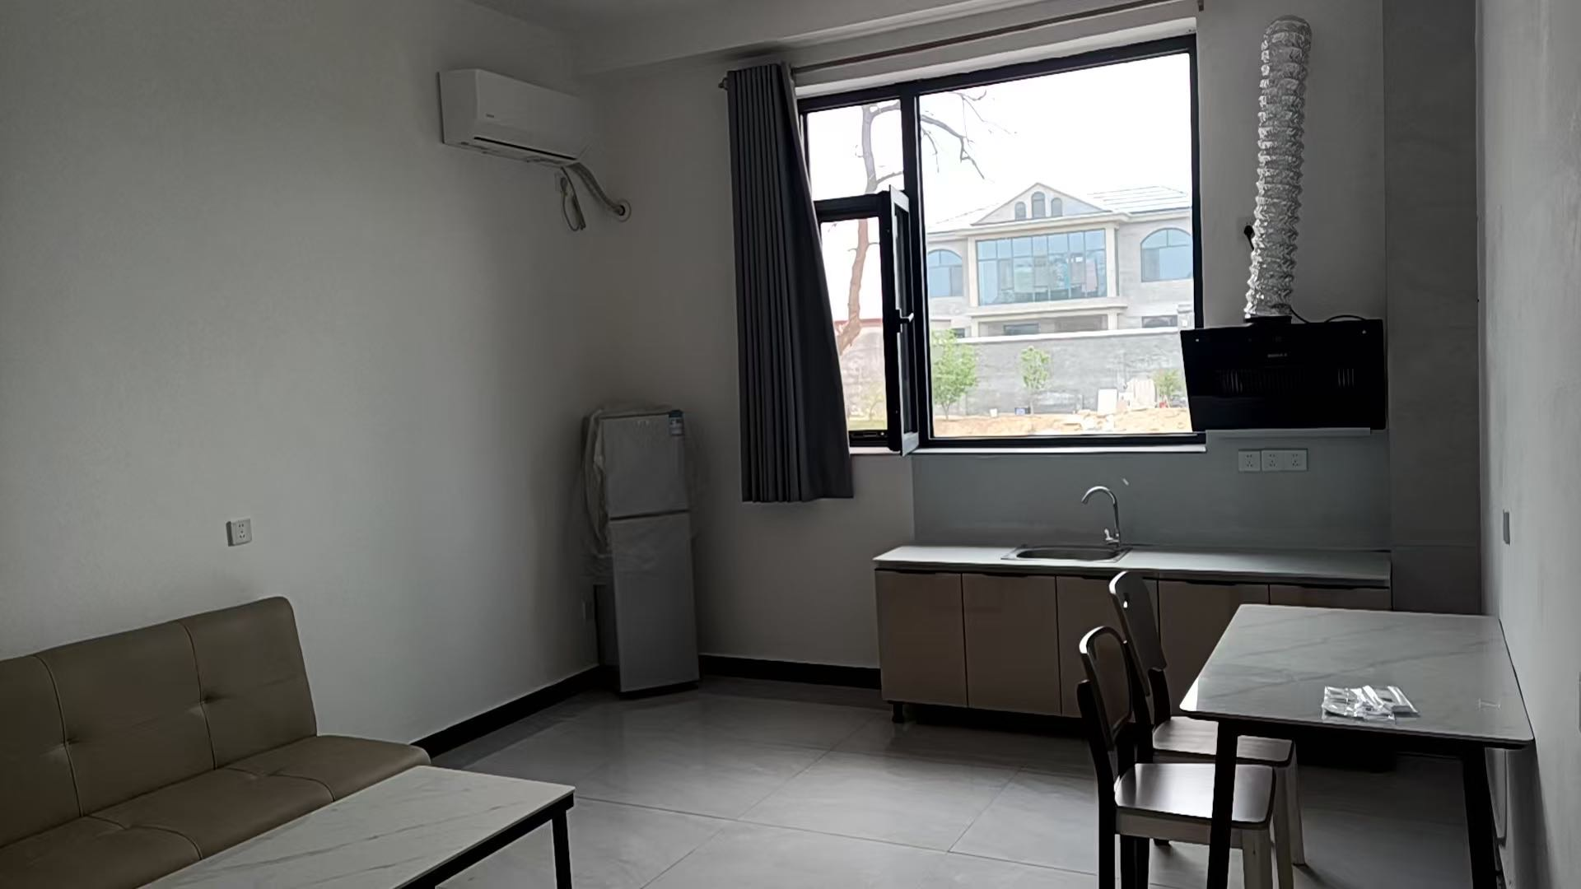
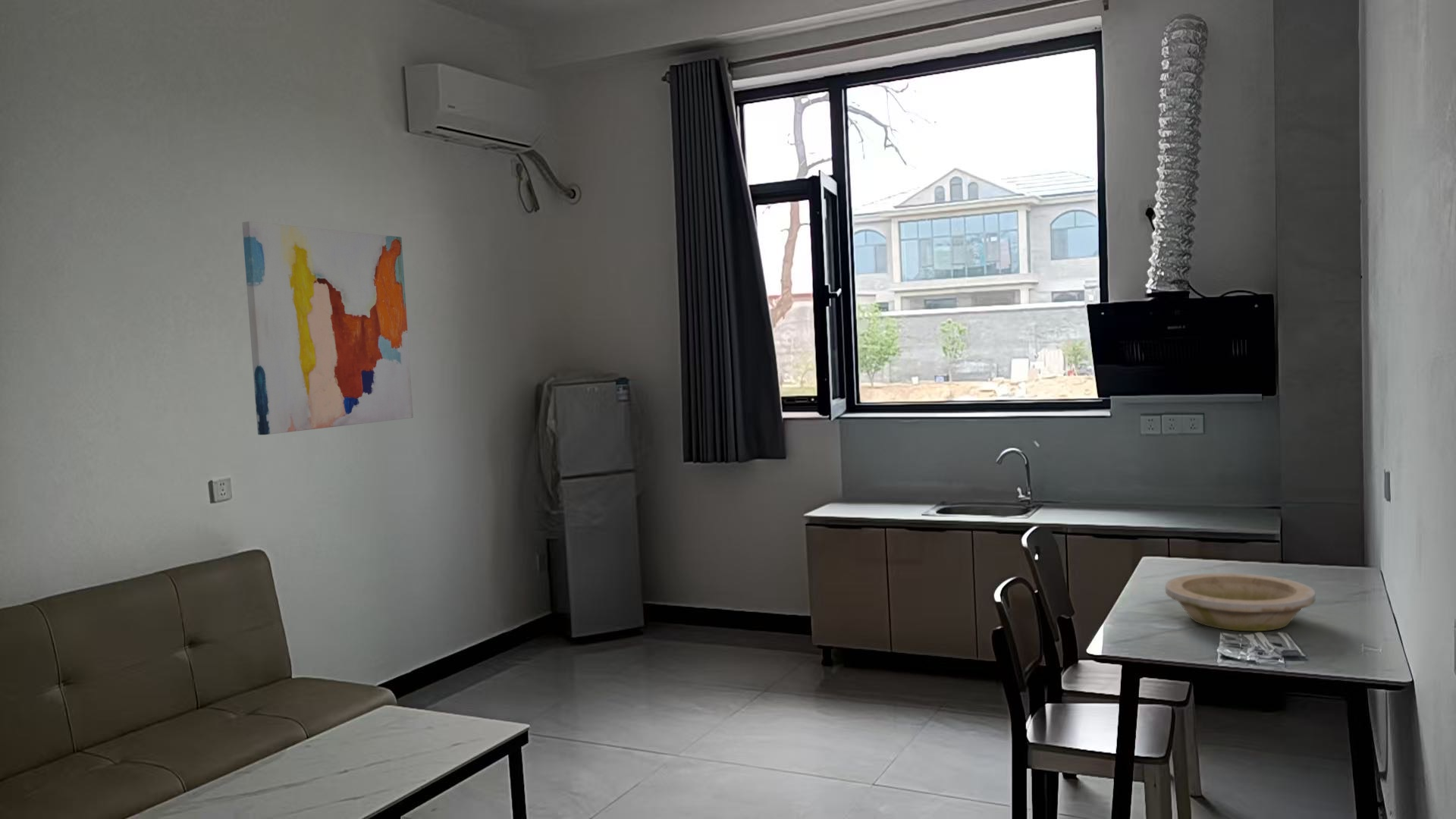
+ bowl (1238, 603)
+ wall art (334, 328)
